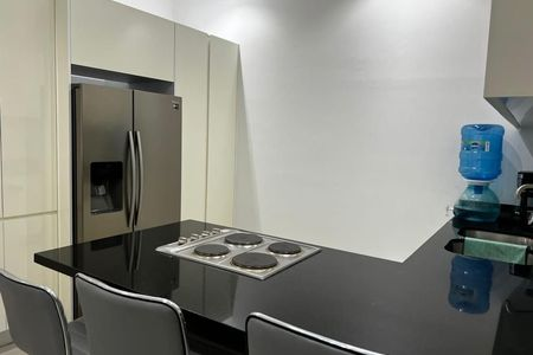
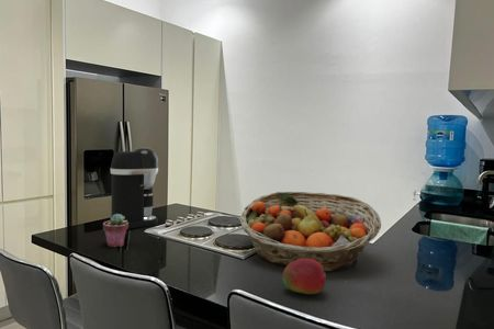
+ fruit (304, 275)
+ potted succulent (115, 229)
+ fruit basket (306, 226)
+ coffee maker (134, 185)
